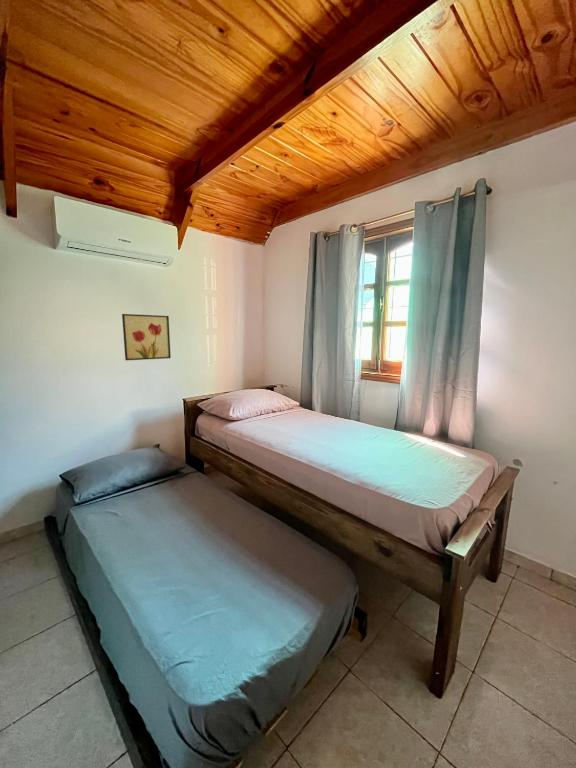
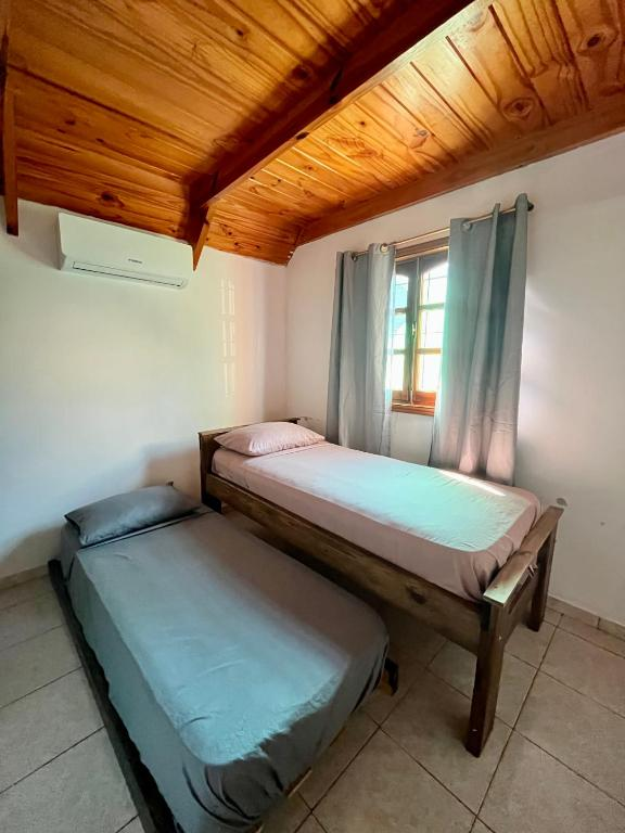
- wall art (147, 337)
